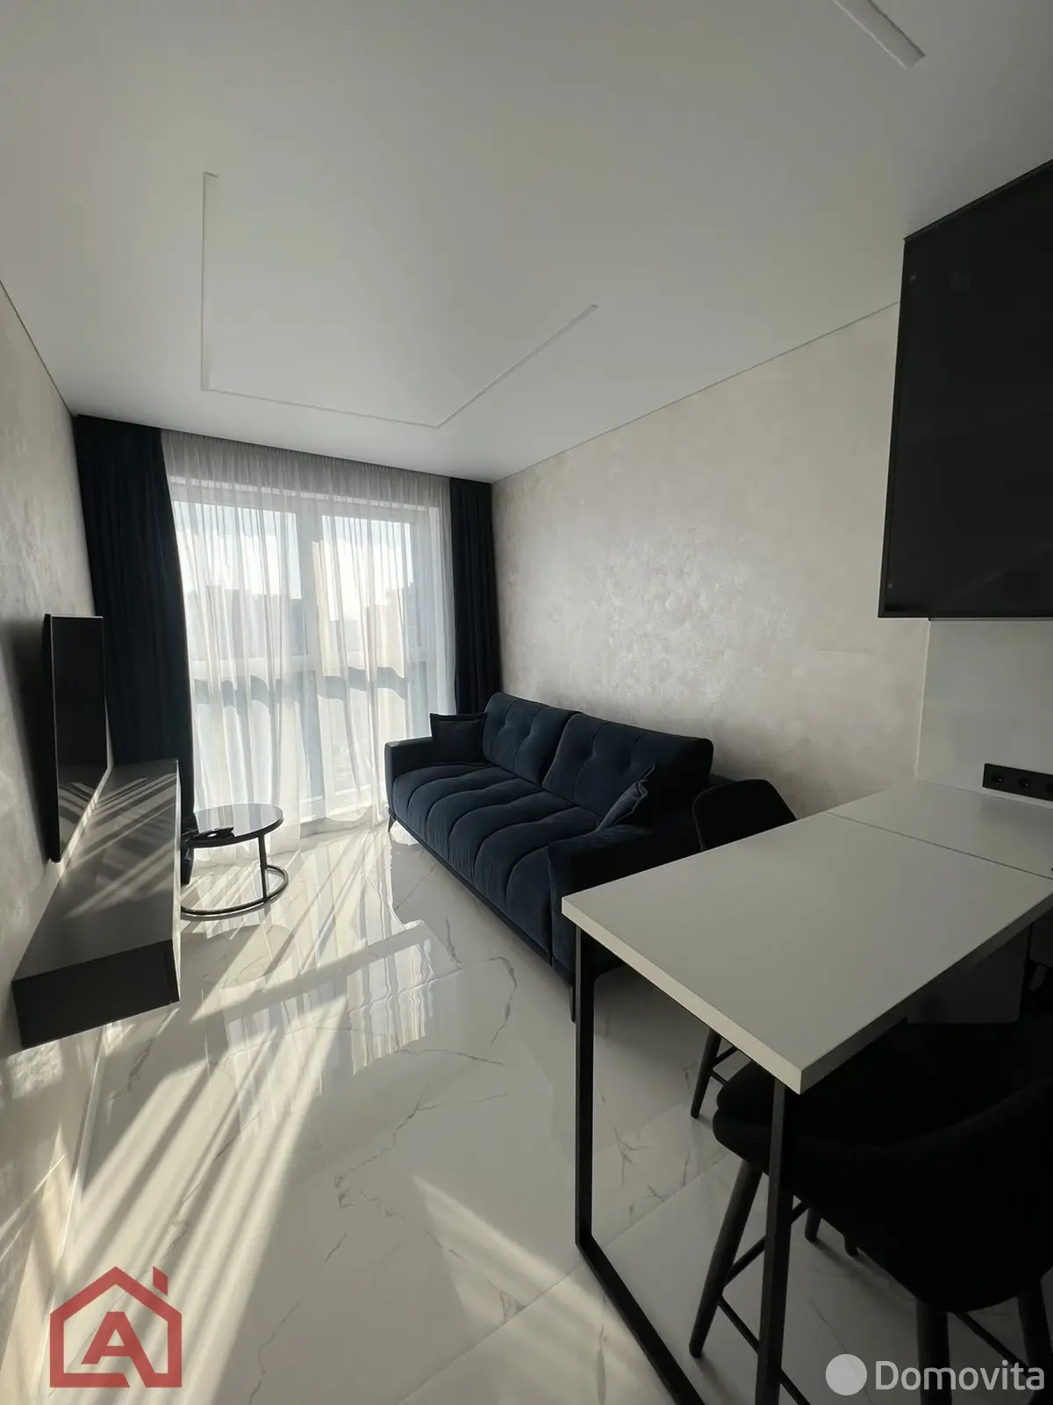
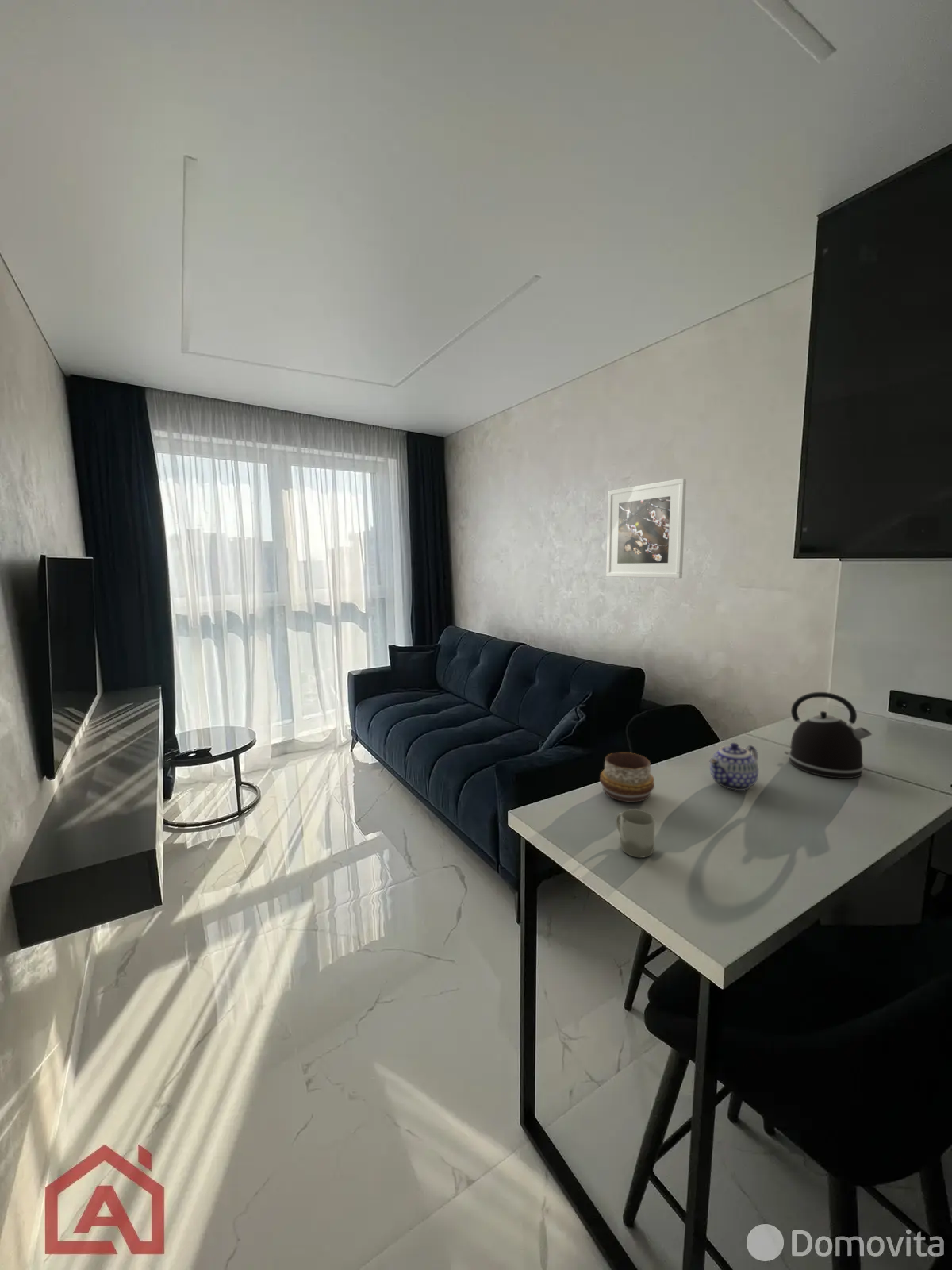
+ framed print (643, 531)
+ kettle (827, 729)
+ cup (632, 829)
+ teapot (734, 764)
+ decorative bowl (627, 777)
